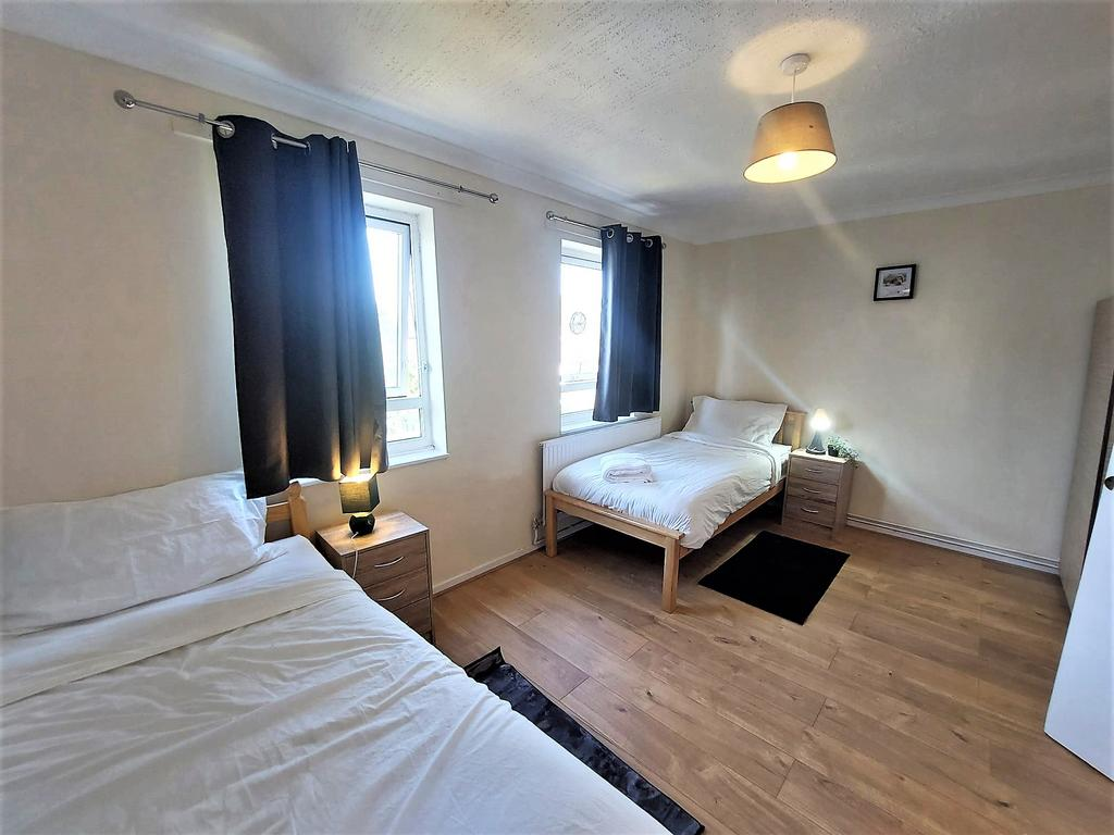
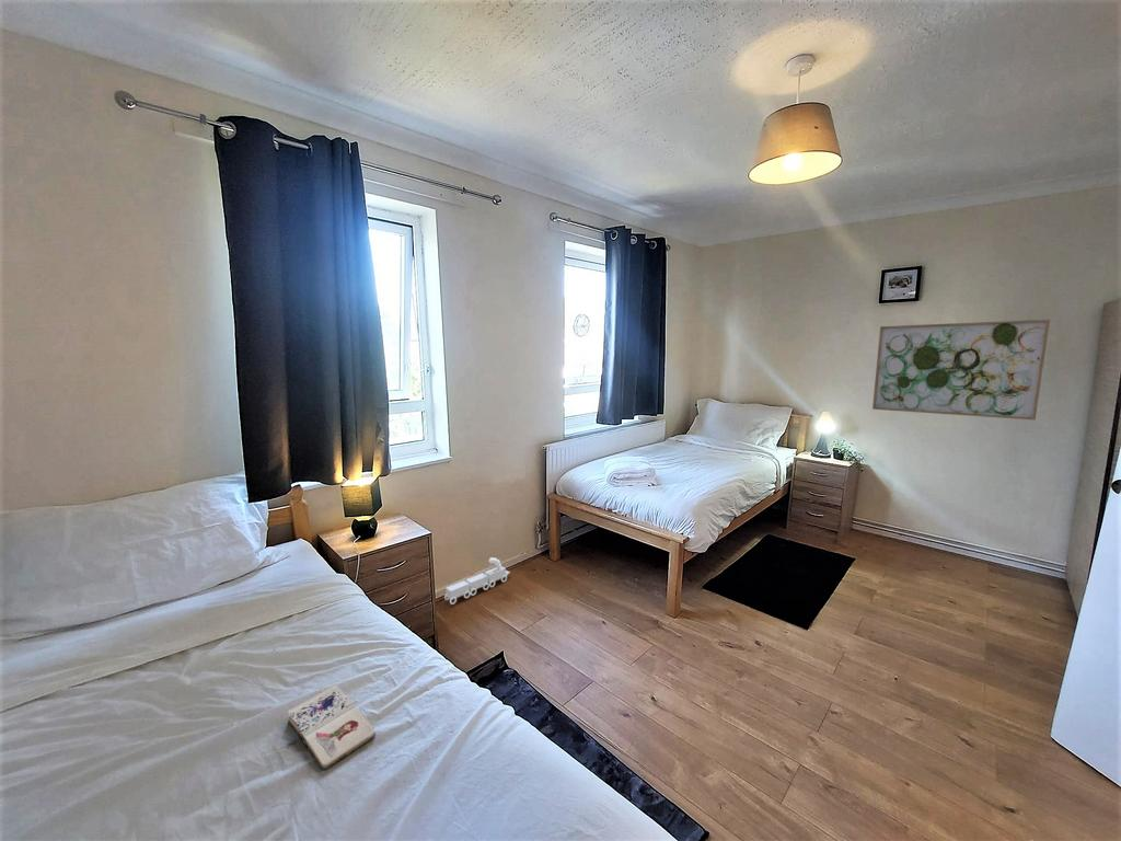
+ paperback book (325, 721)
+ wall art (951, 369)
+ toy train (479, 575)
